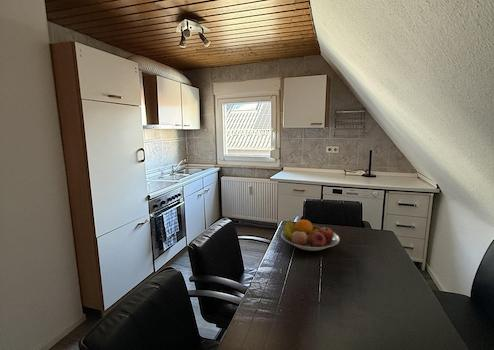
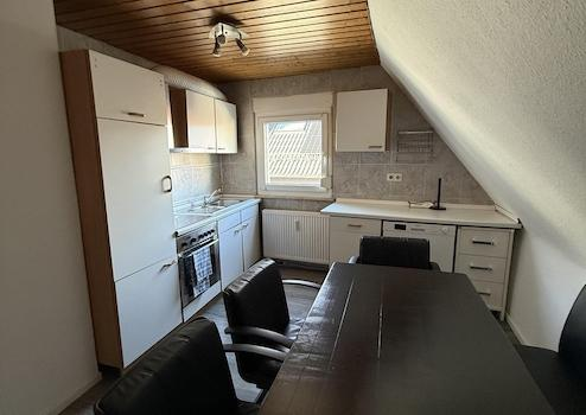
- fruit bowl (309, 233)
